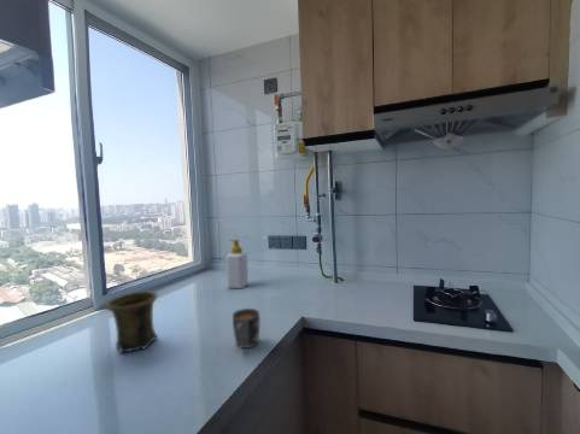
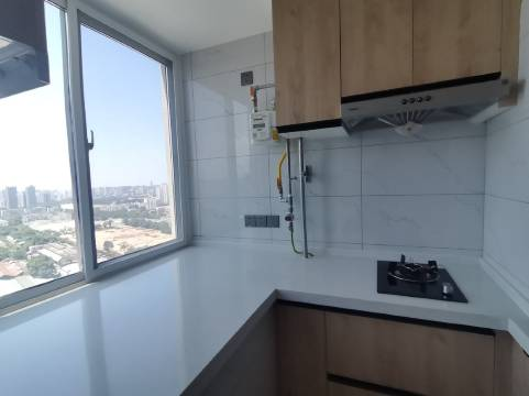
- mug (135, 321)
- mug (244, 330)
- soap bottle (236, 263)
